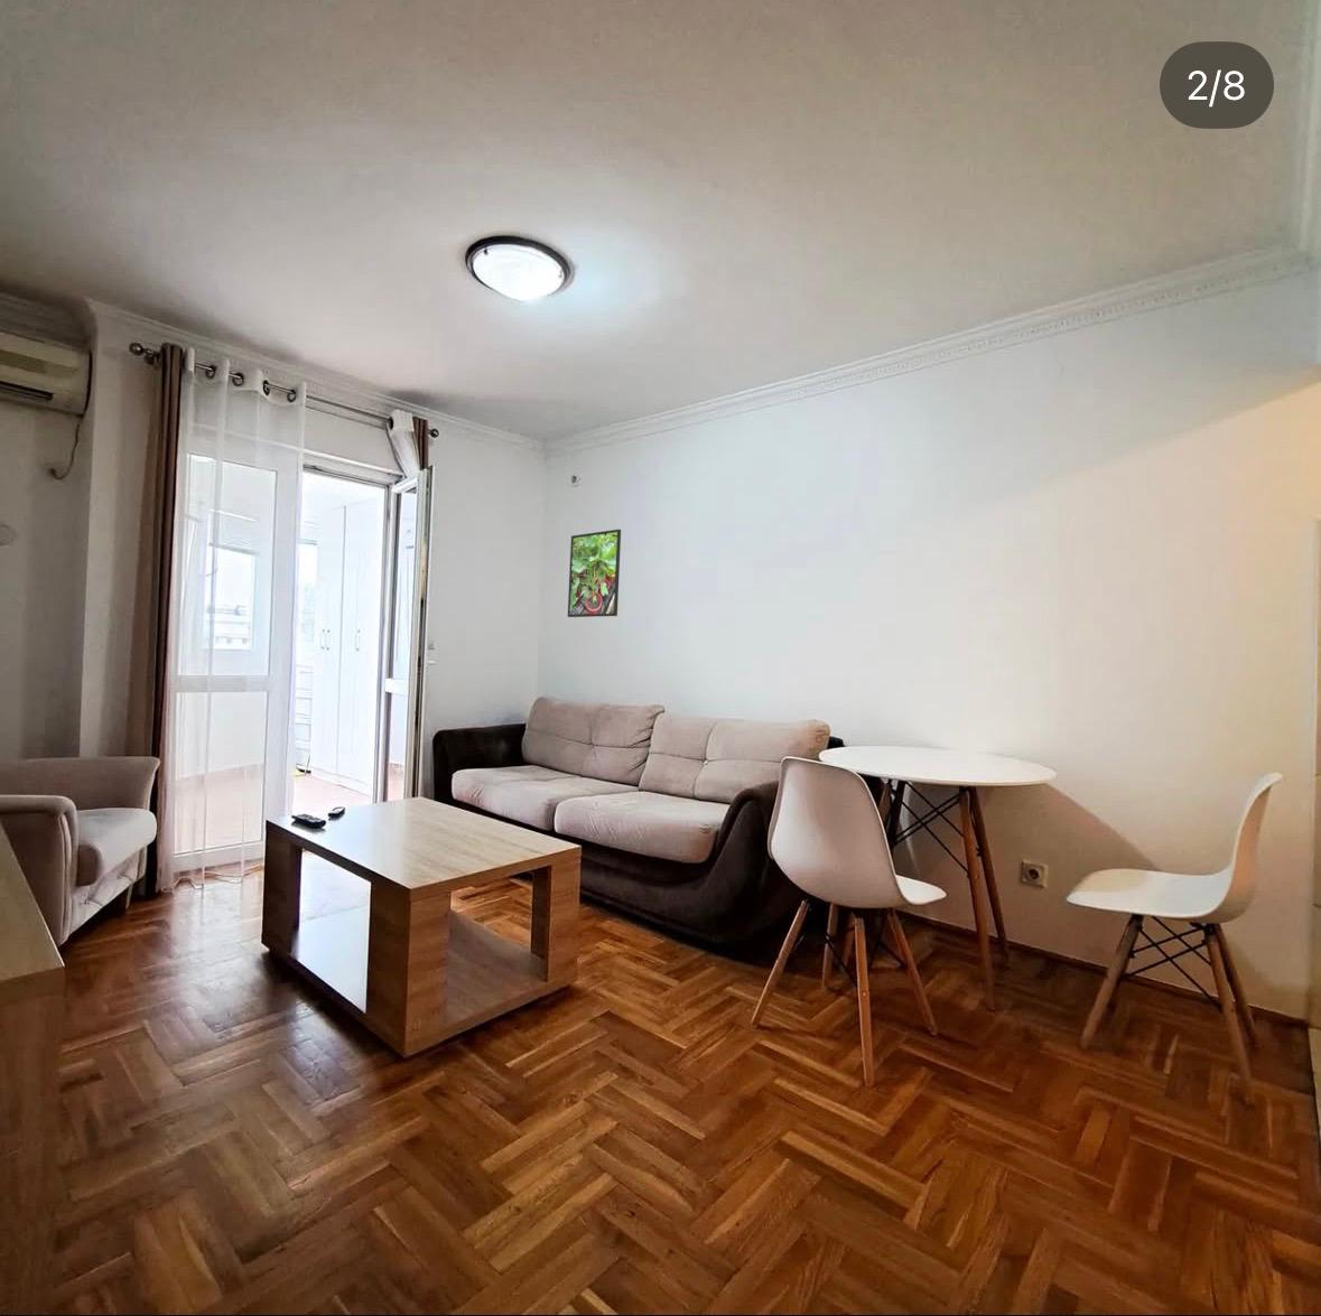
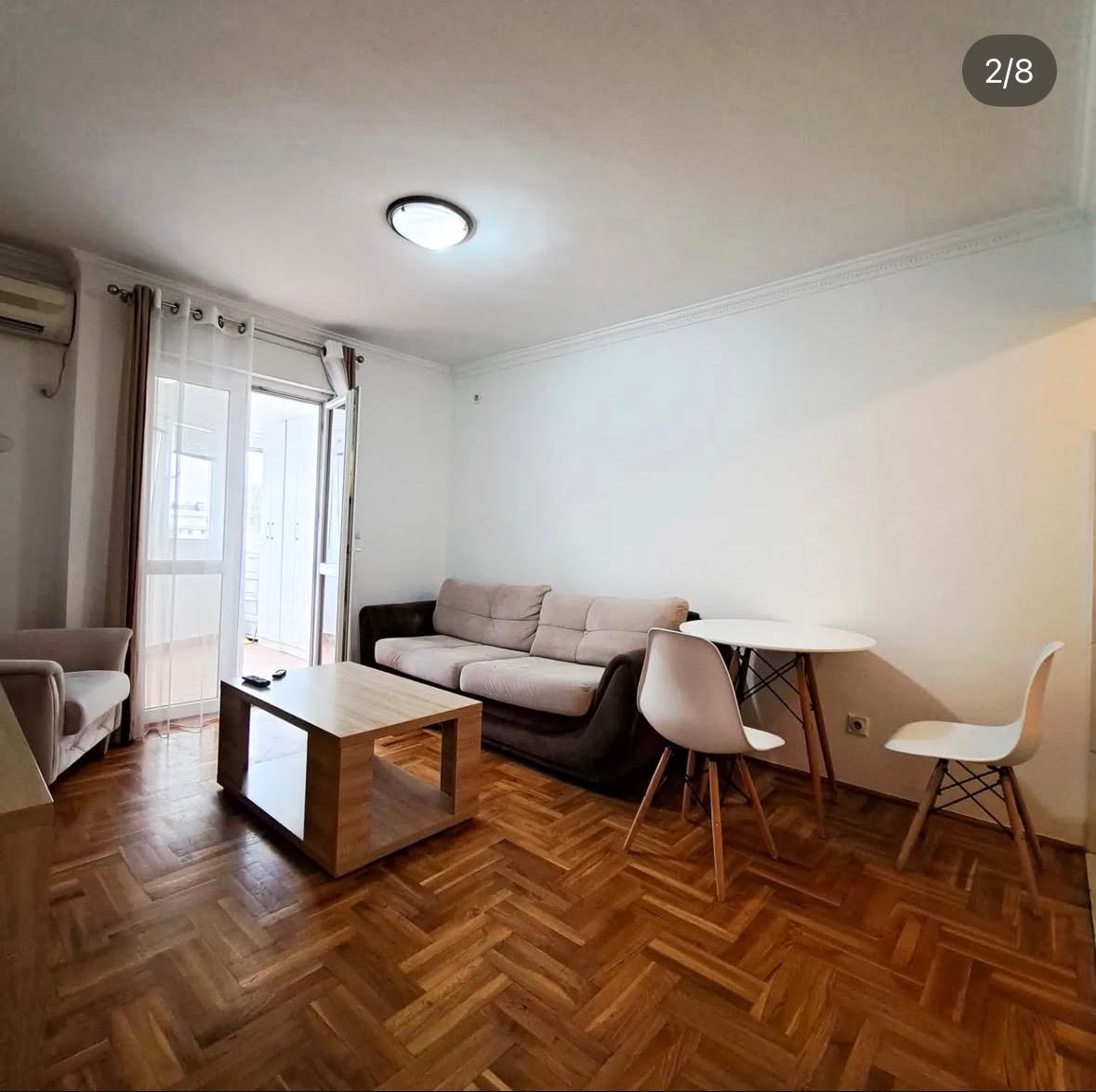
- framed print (593, 575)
